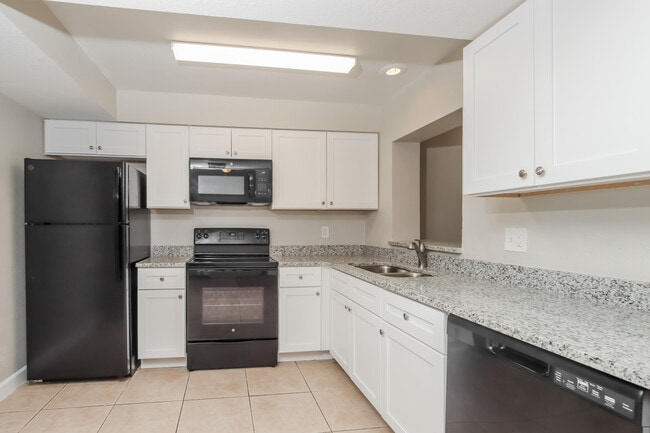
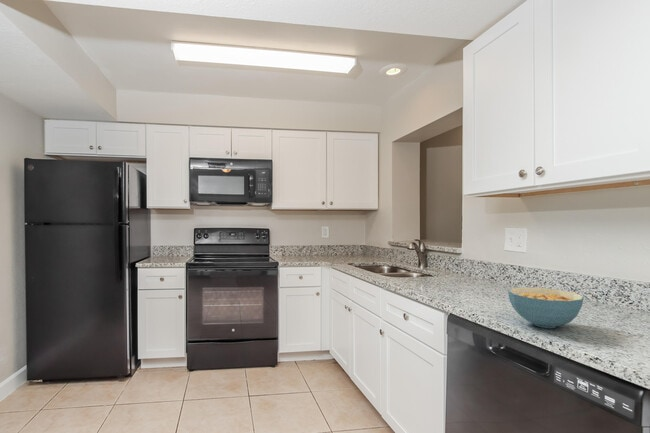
+ cereal bowl (544, 309)
